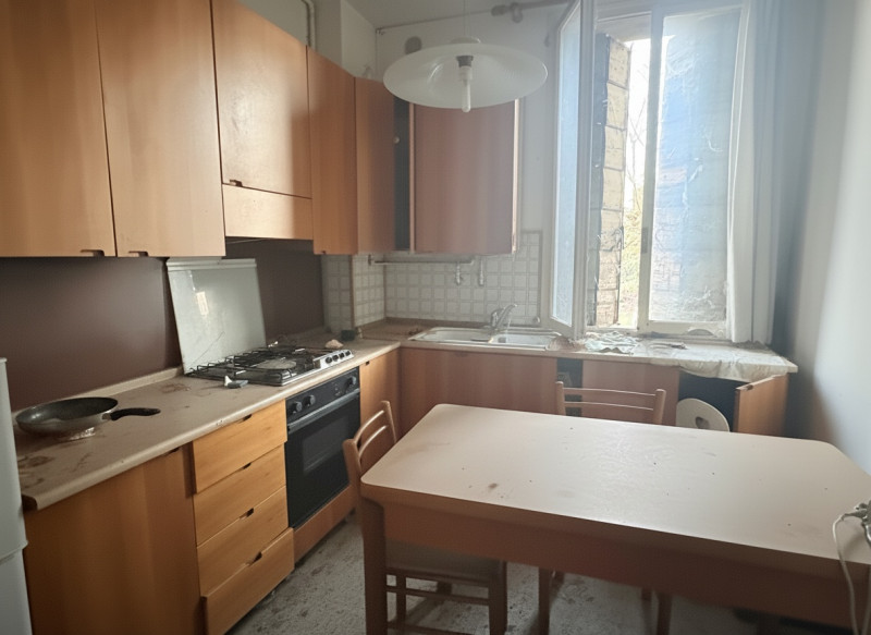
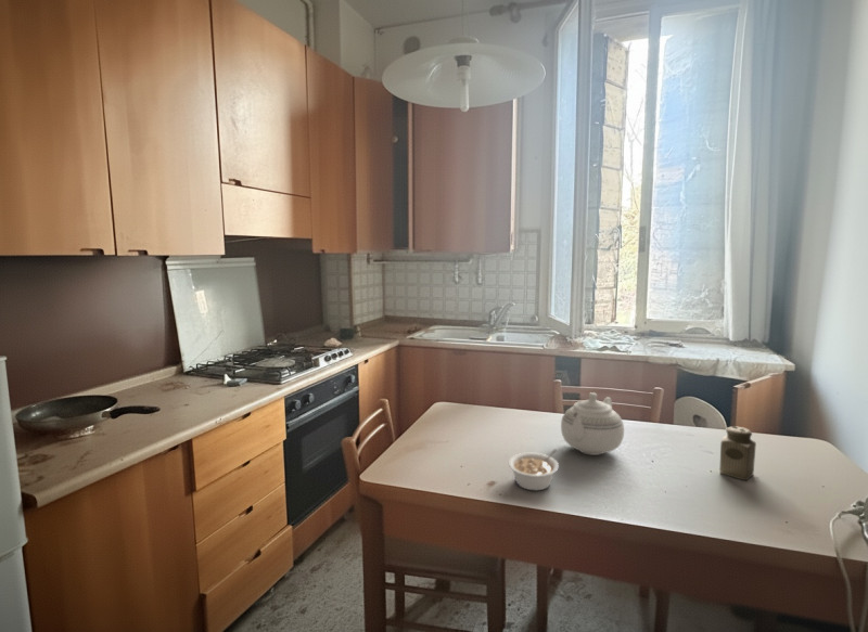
+ salt shaker (737, 451)
+ teapot (592, 421)
+ legume (533, 469)
